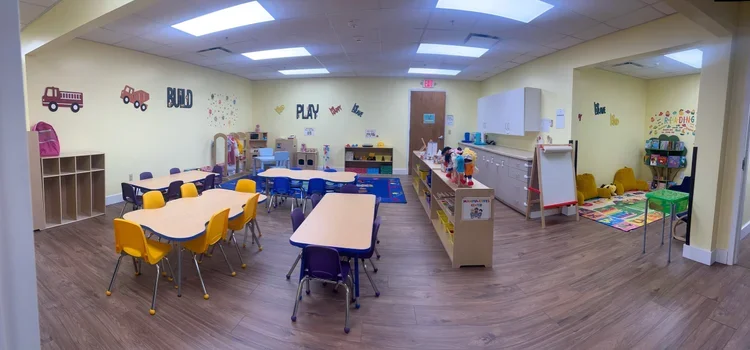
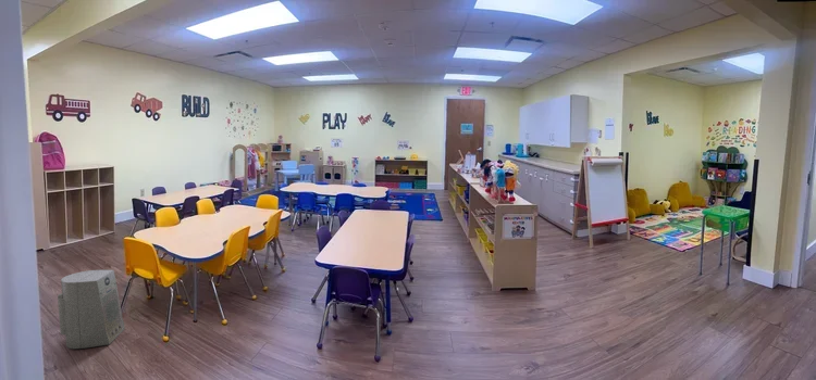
+ fan (88, 307)
